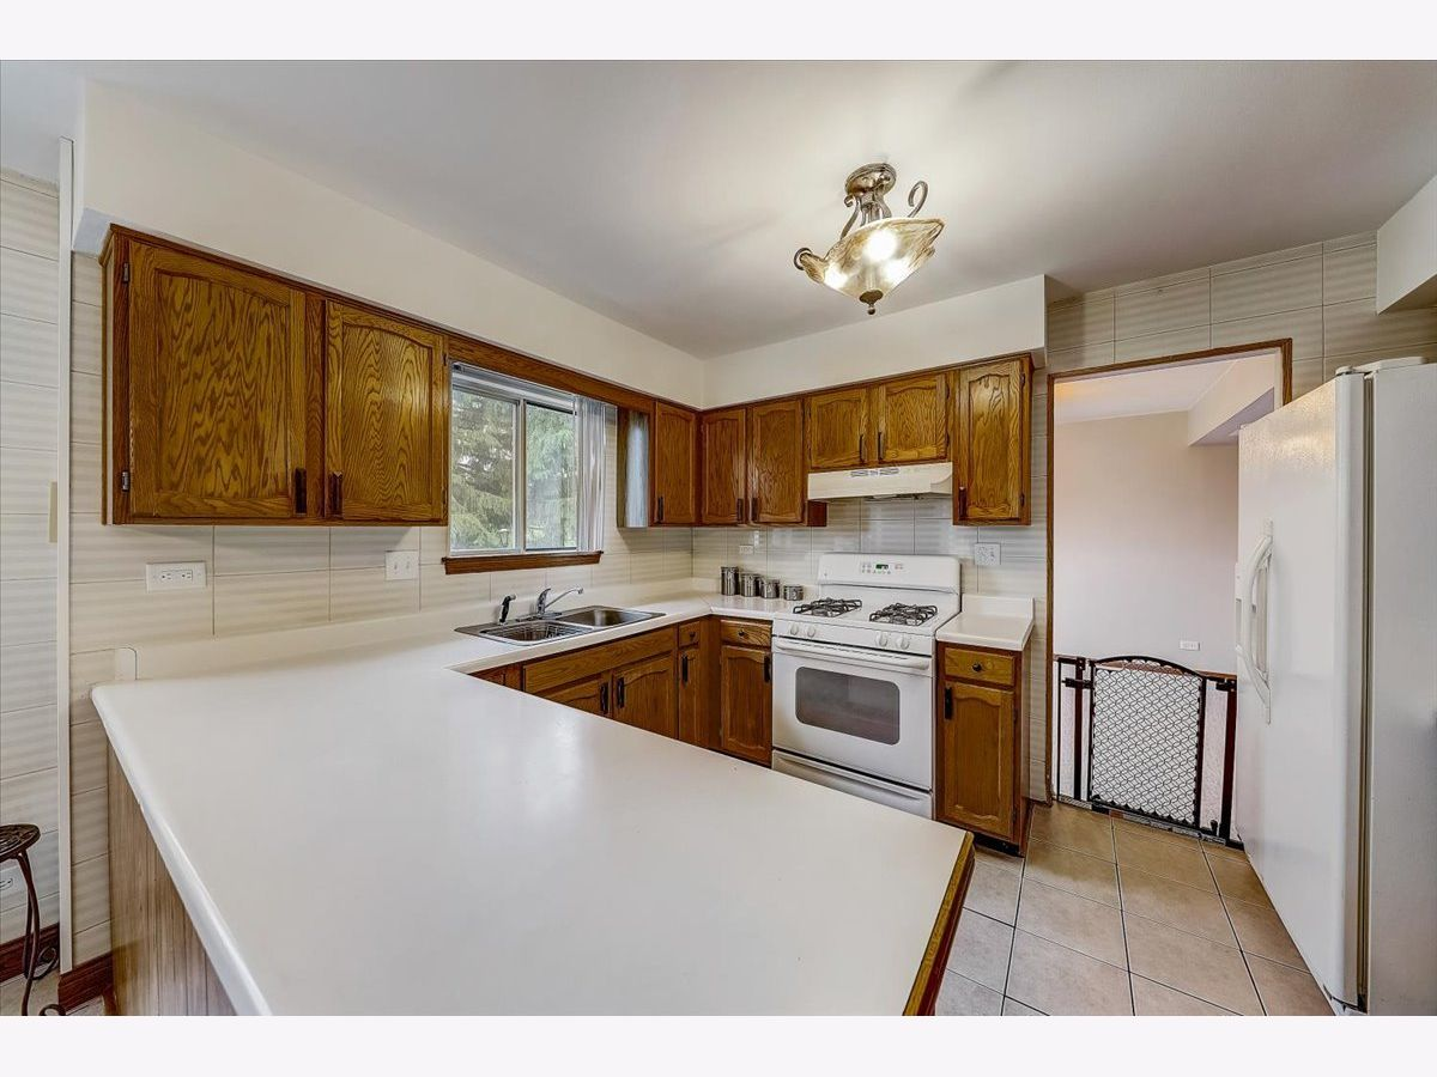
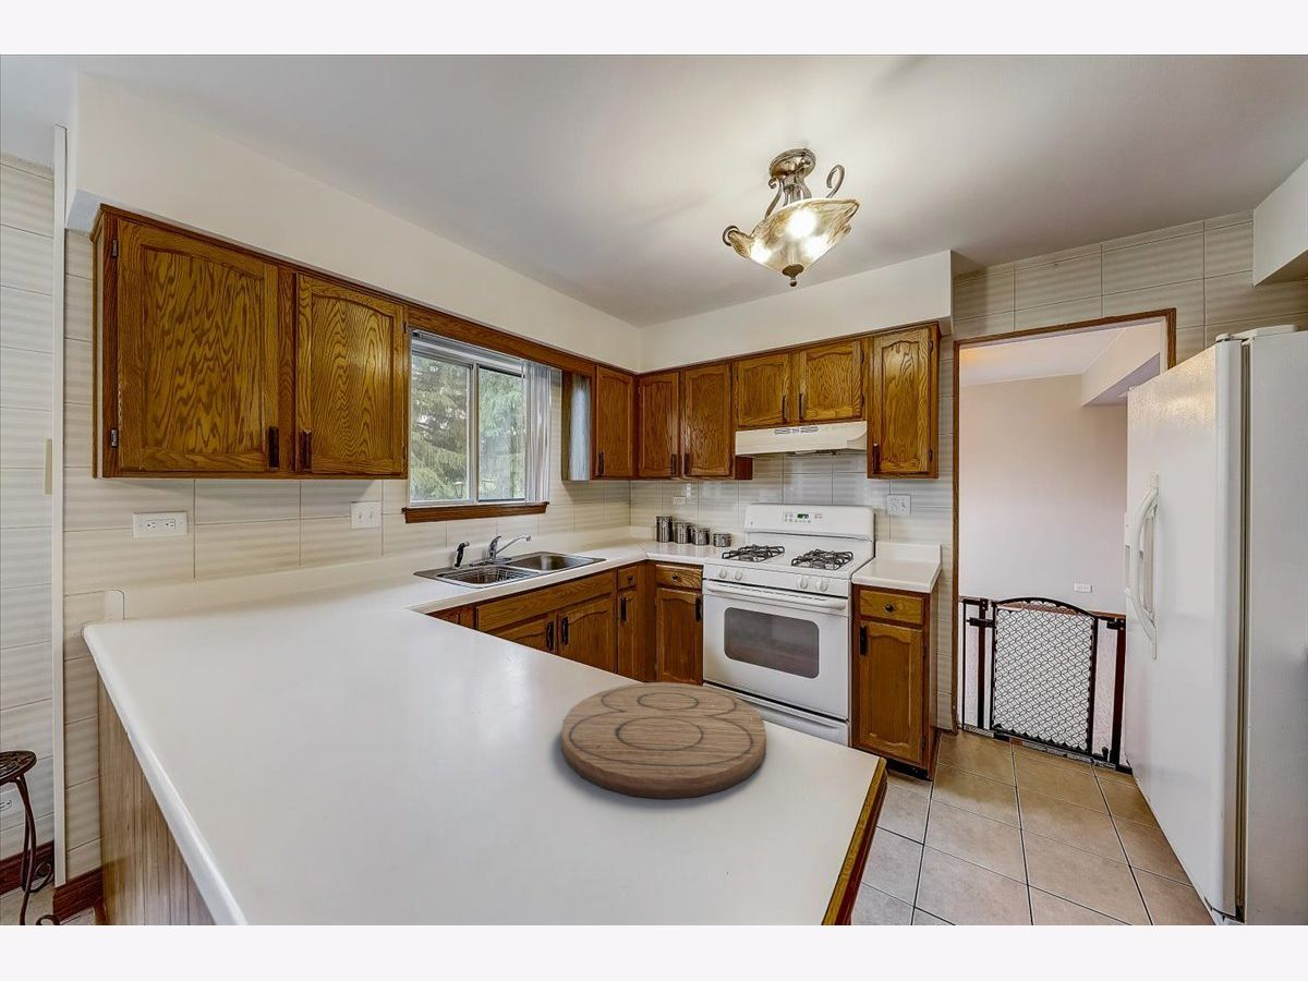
+ cutting board (663, 728)
